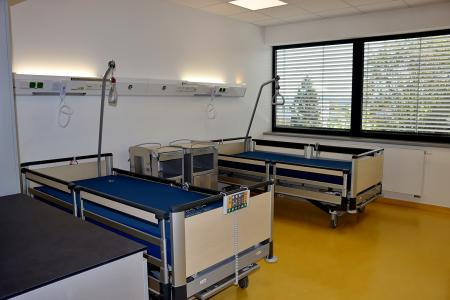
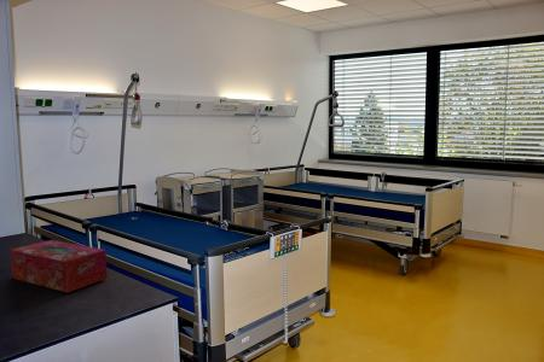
+ tissue box (58, 263)
